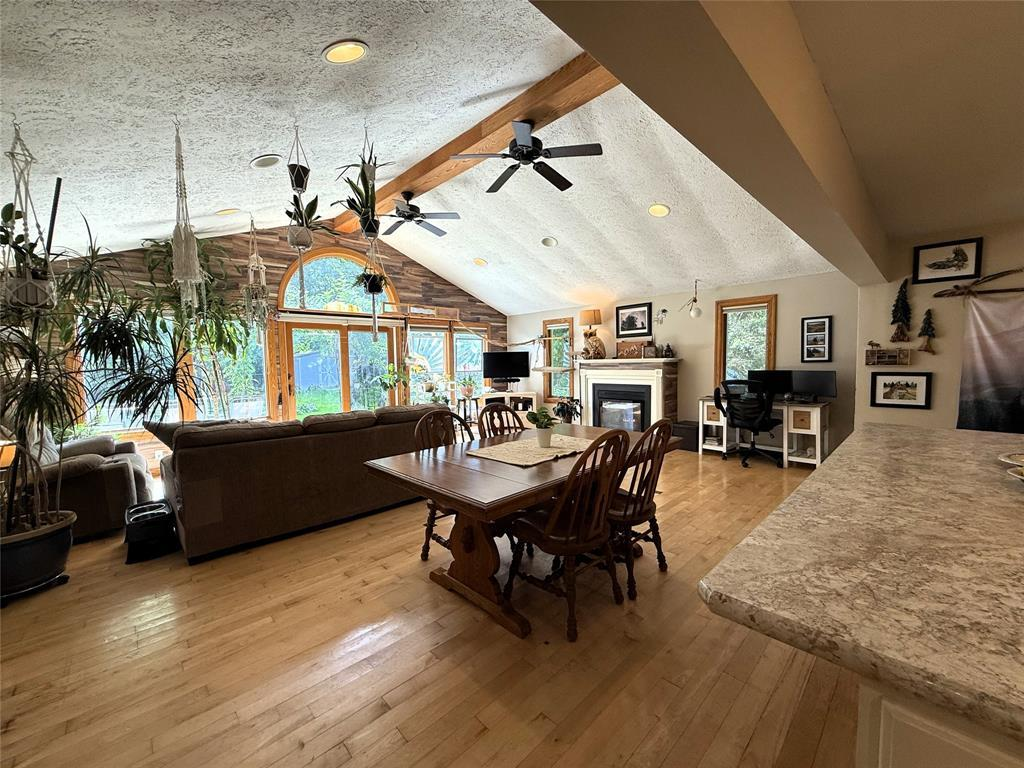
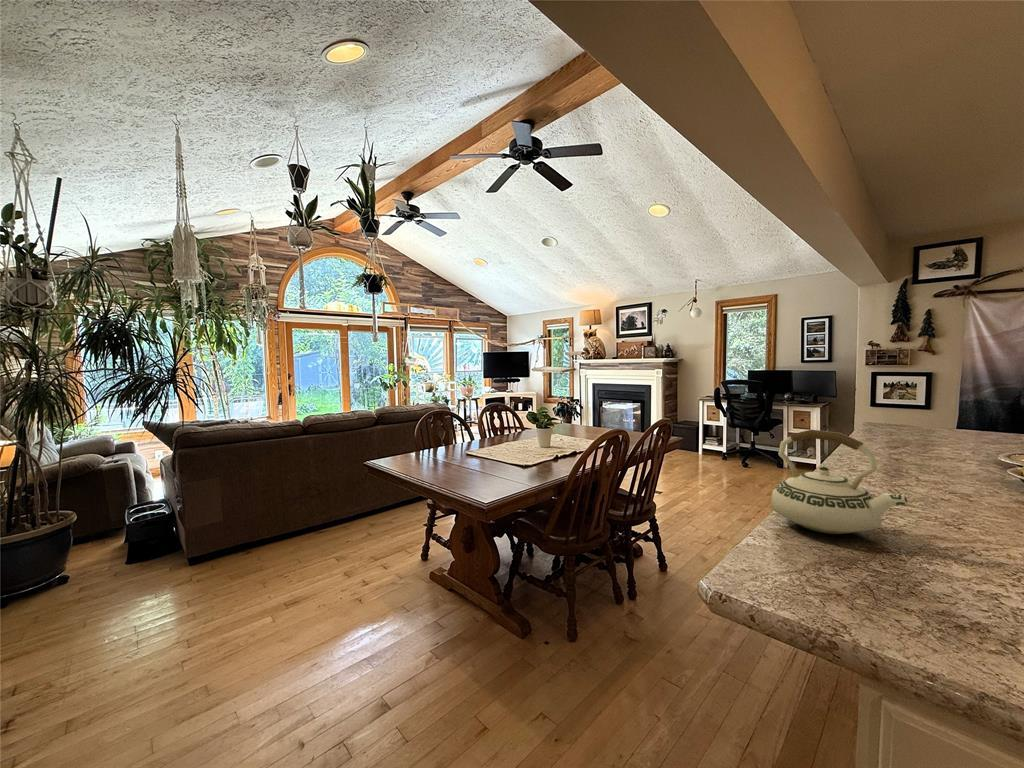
+ teakettle (834, 481)
